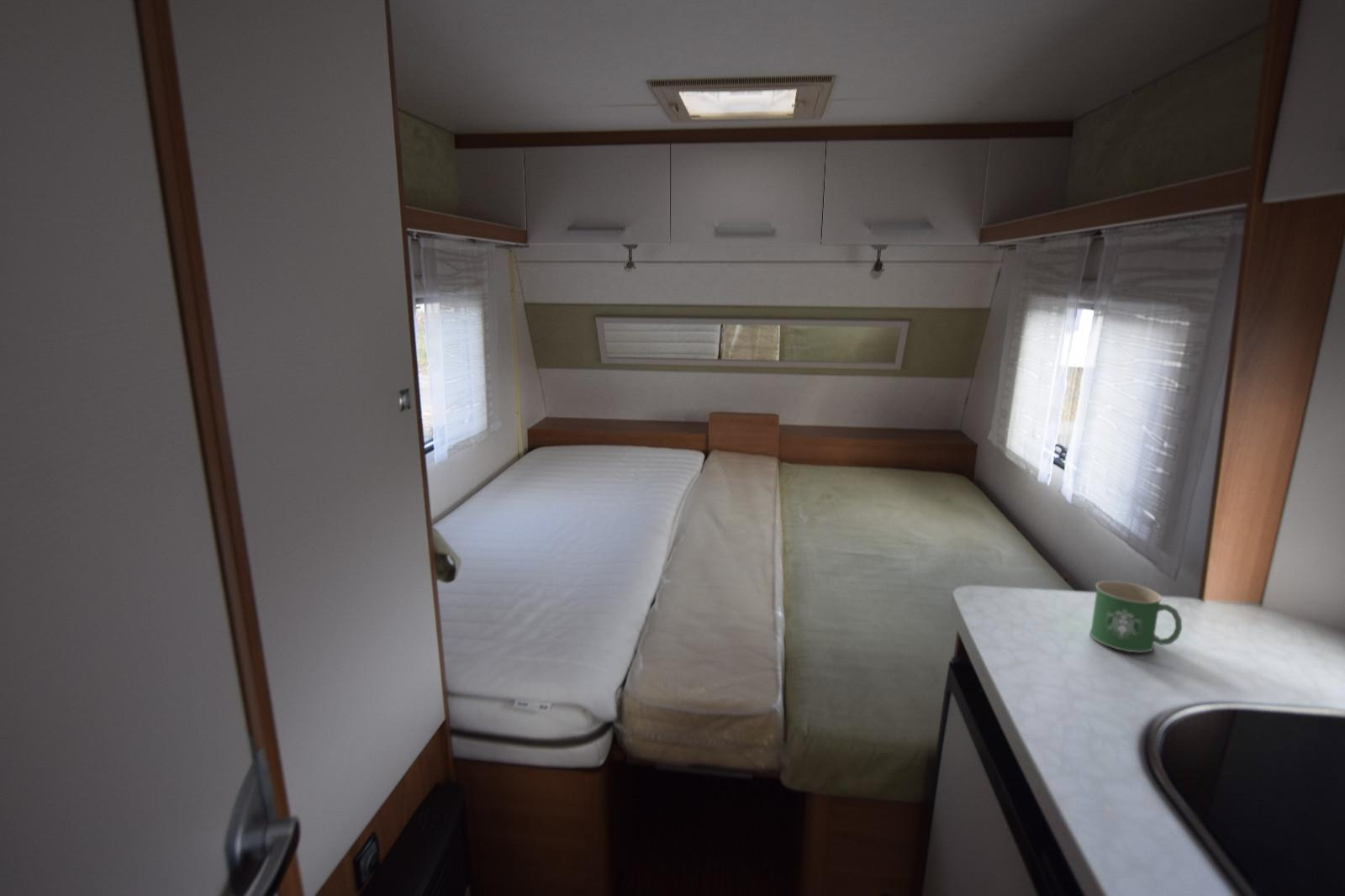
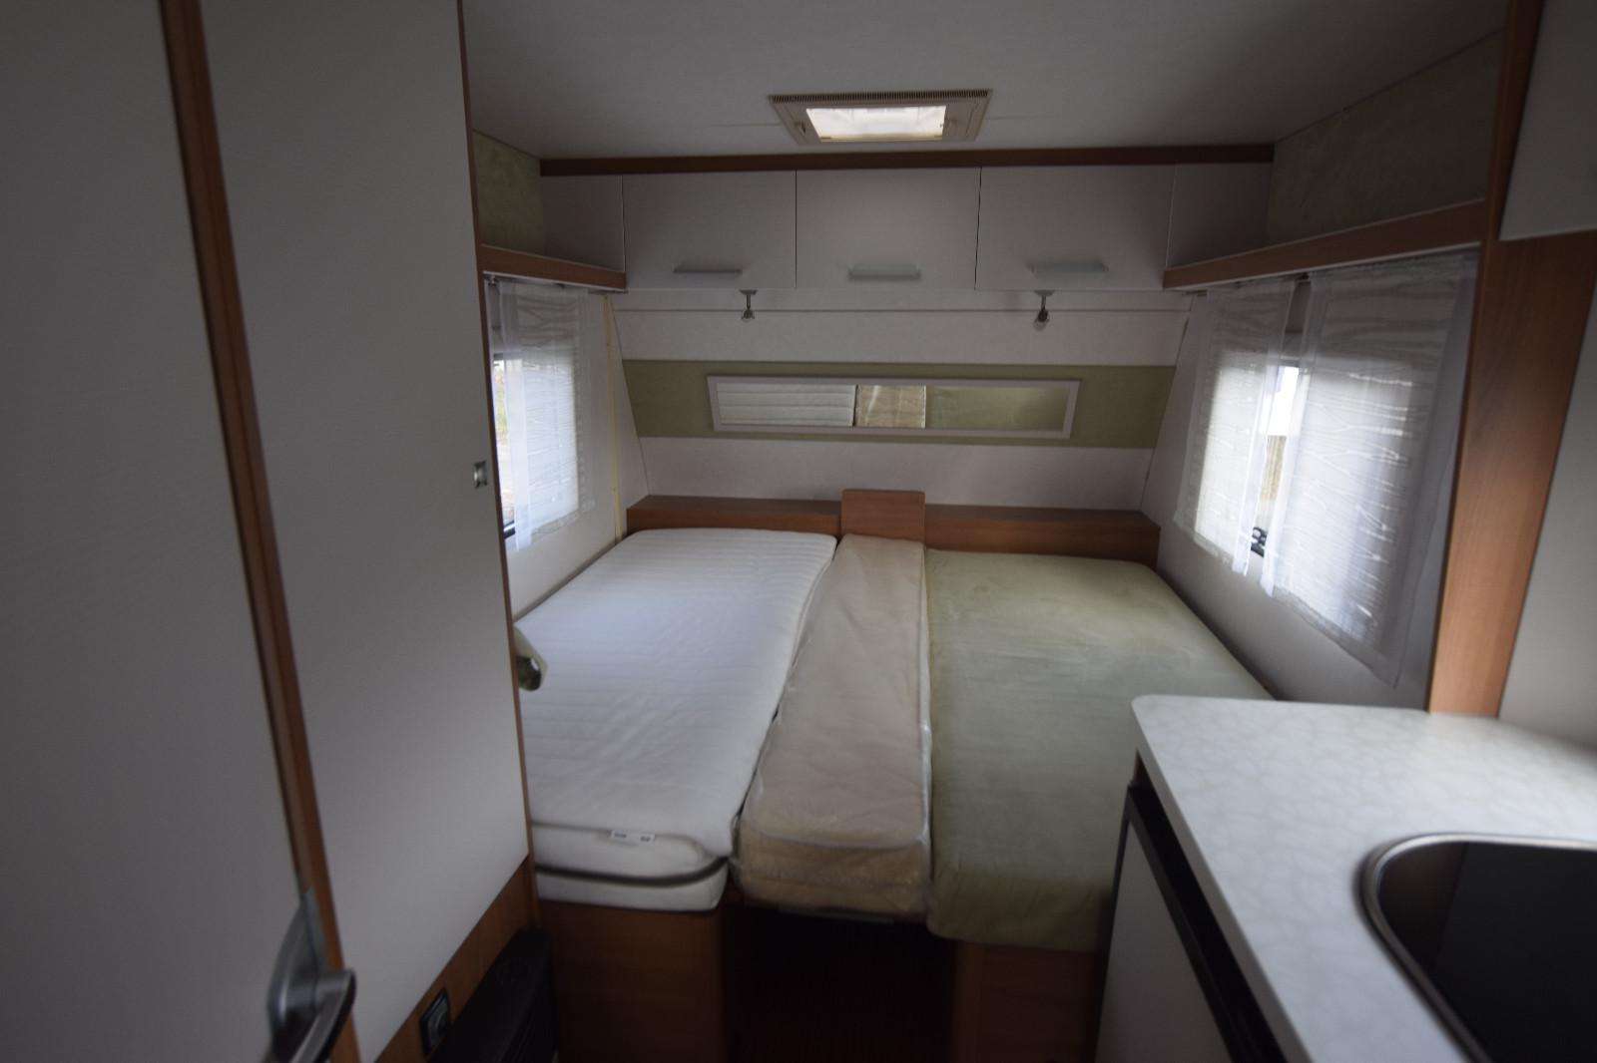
- mug (1136, 618)
